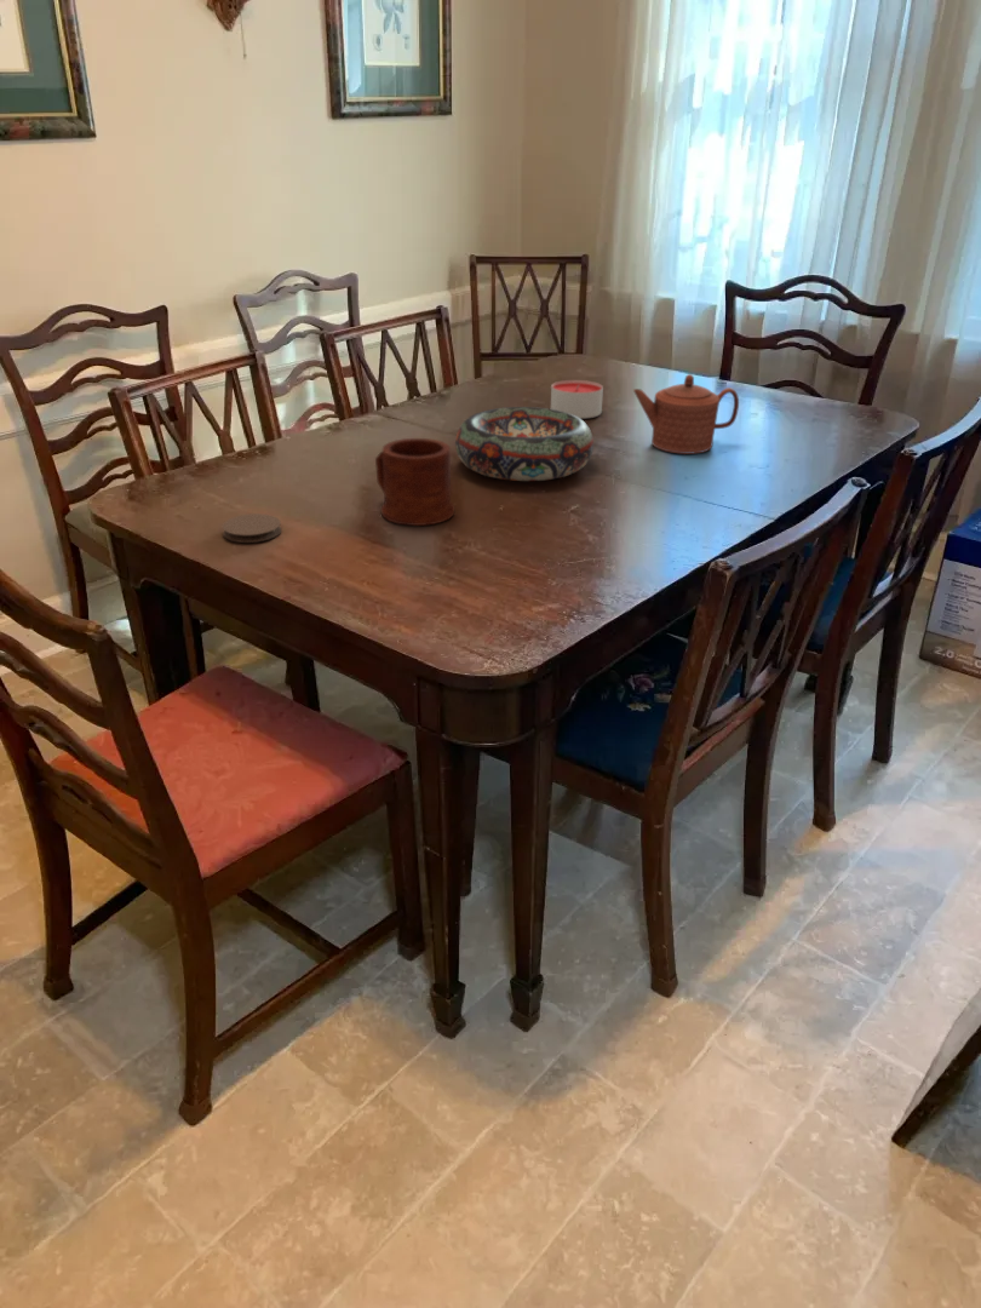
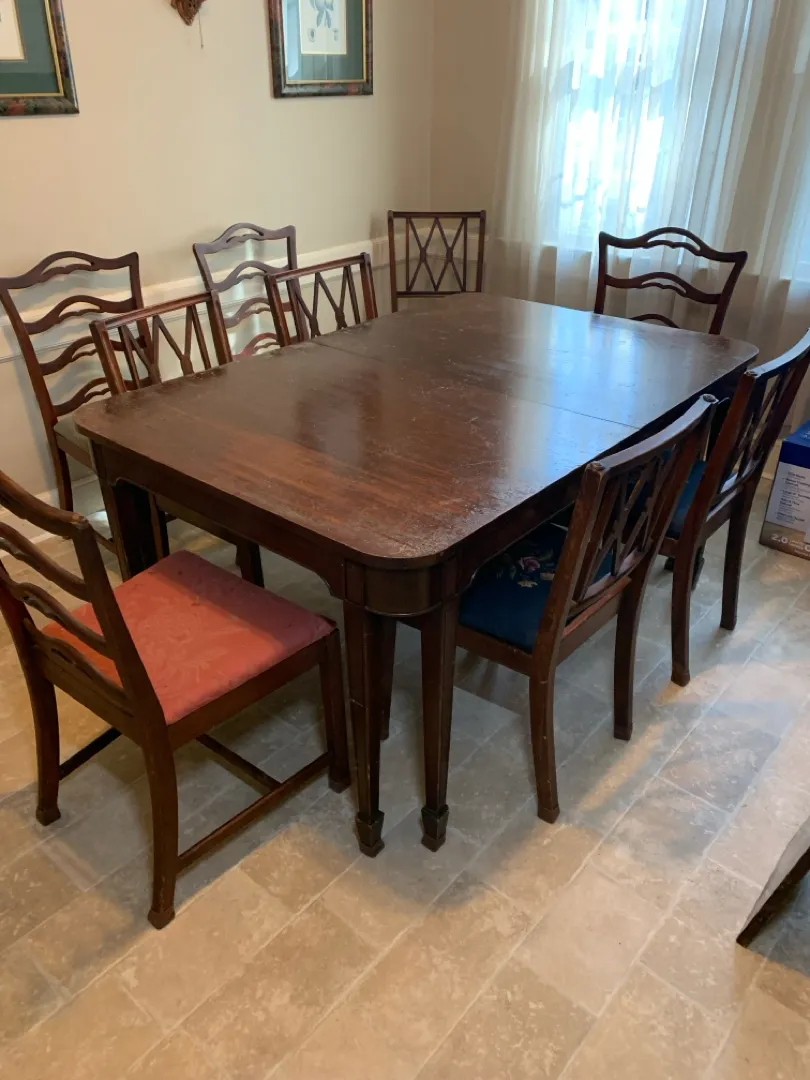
- candle (576, 397)
- coaster (252, 527)
- mug (412, 478)
- teapot (684, 409)
- decorative bowl (524, 443)
